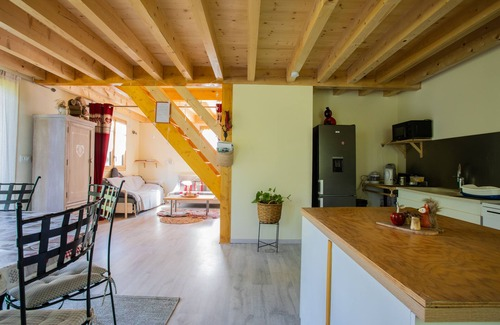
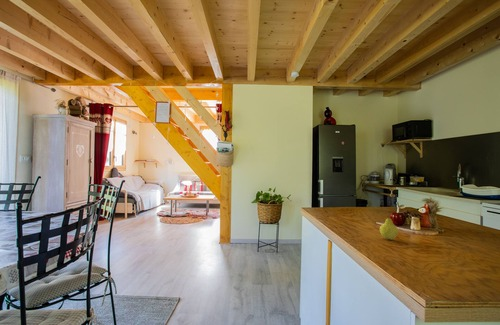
+ fruit (388, 225)
